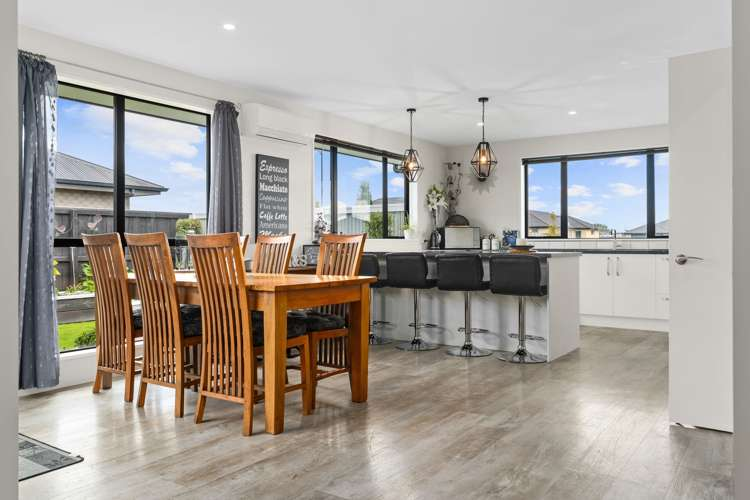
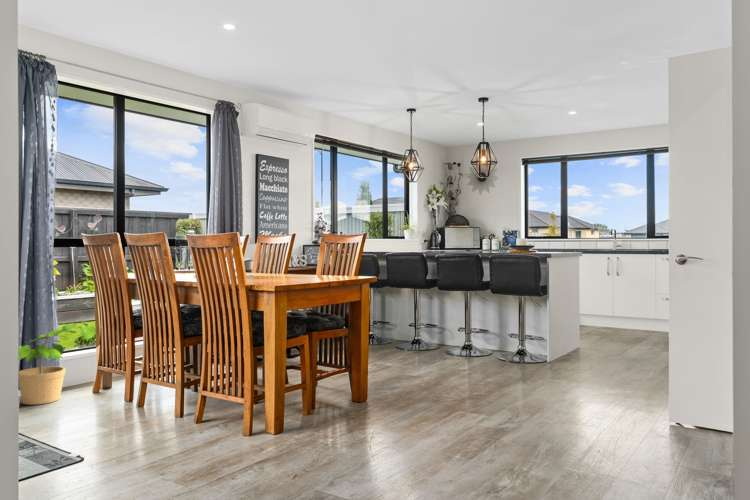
+ potted plant (54, 366)
